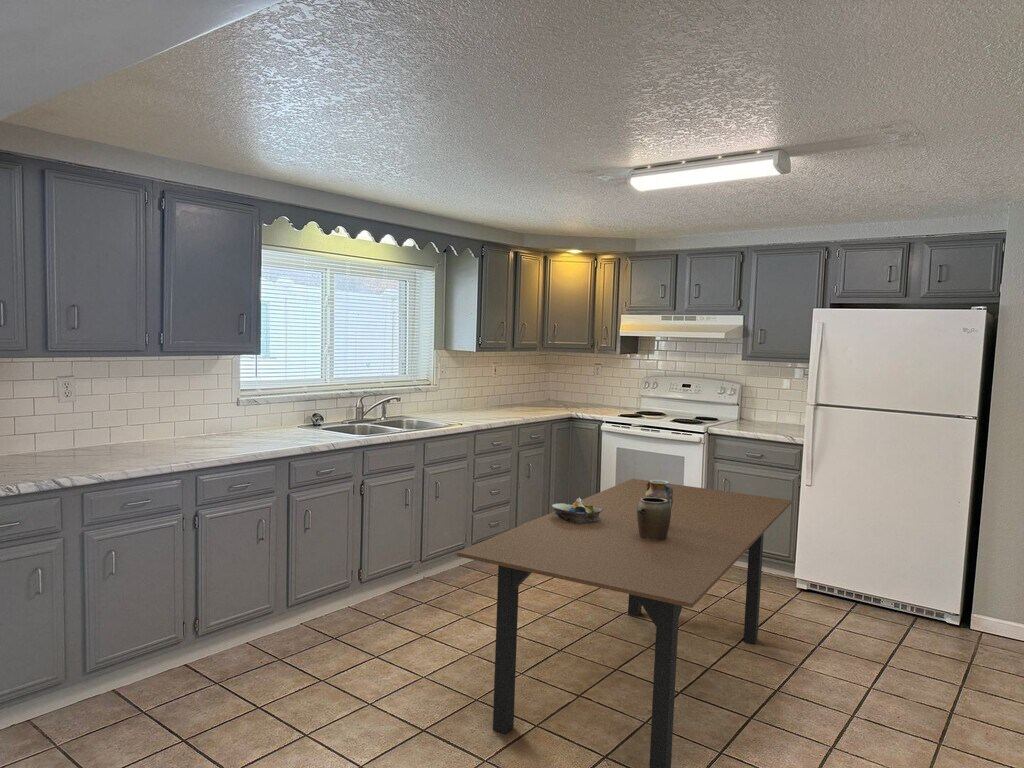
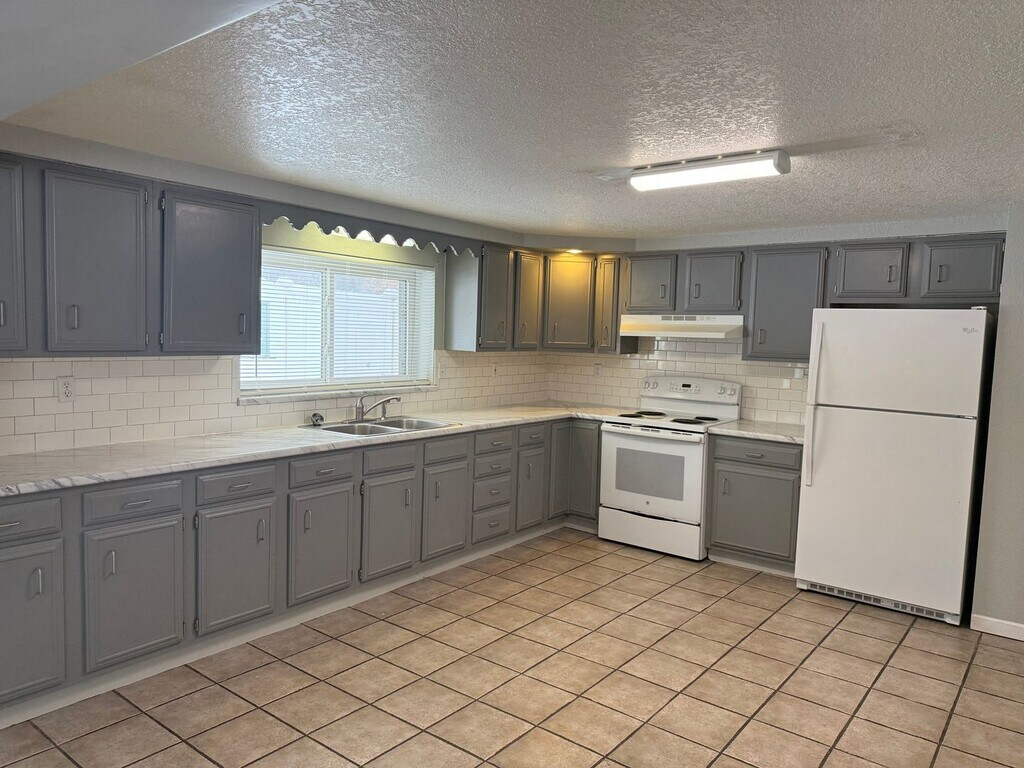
- decorative bowl (583, 507)
- dining table (649, 601)
- jar set (655, 508)
